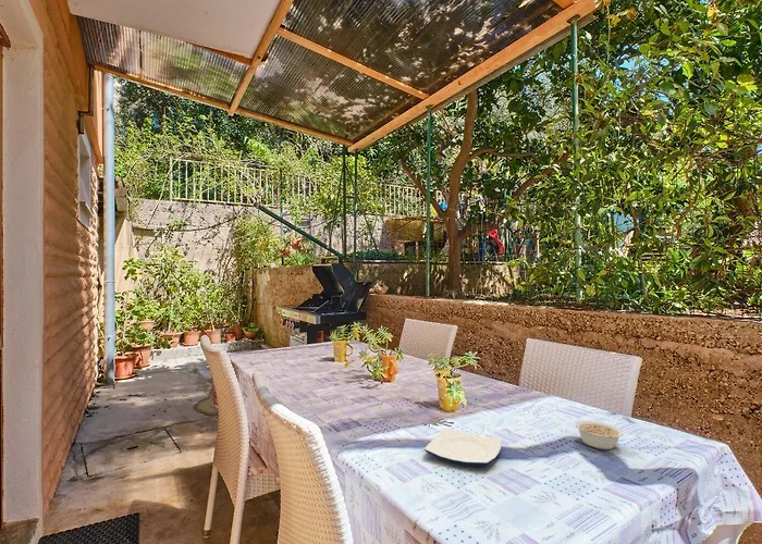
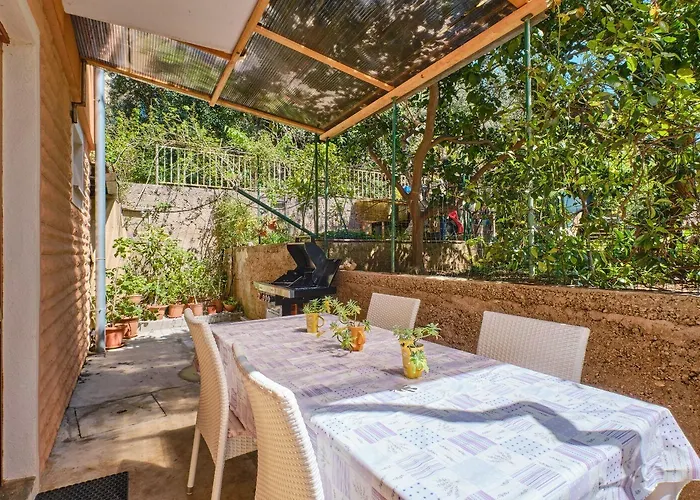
- legume (600, 434)
- plate (464, 447)
